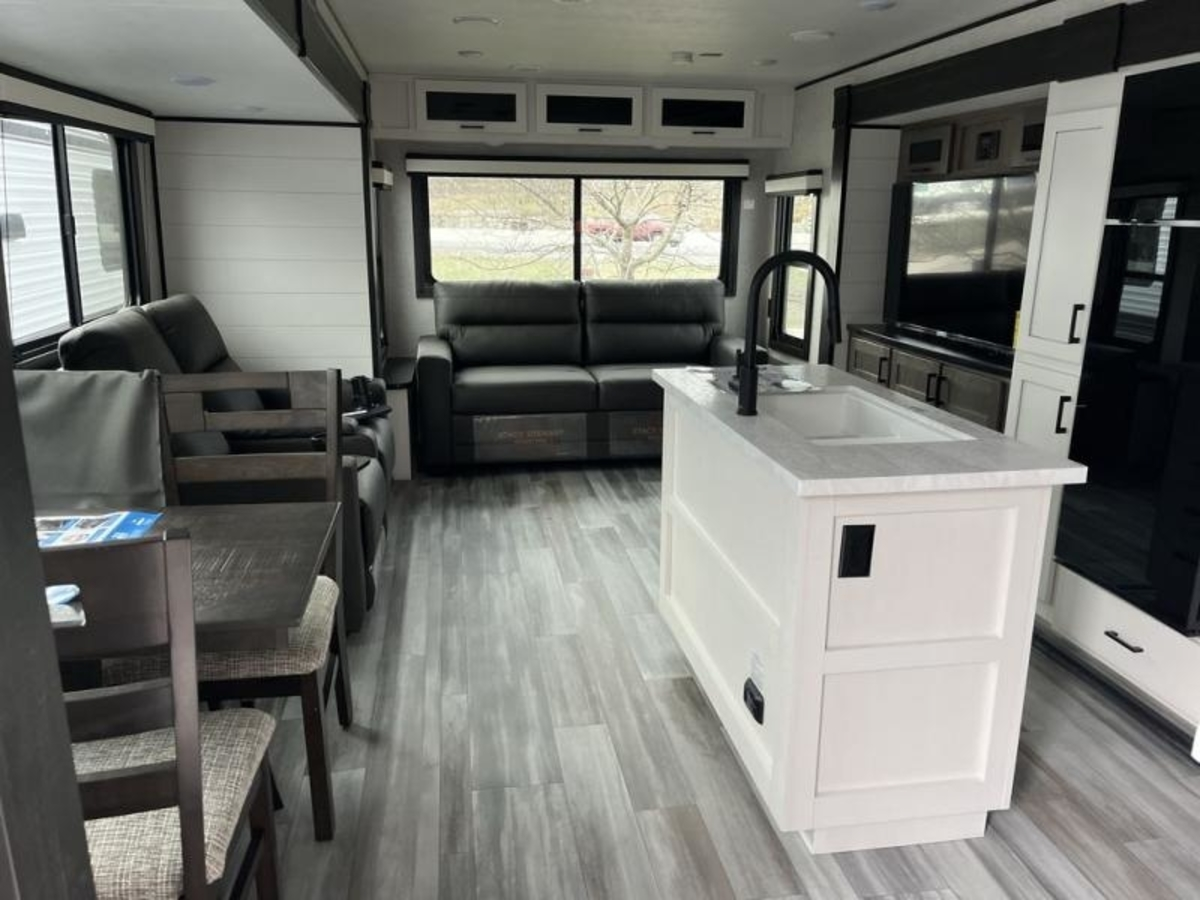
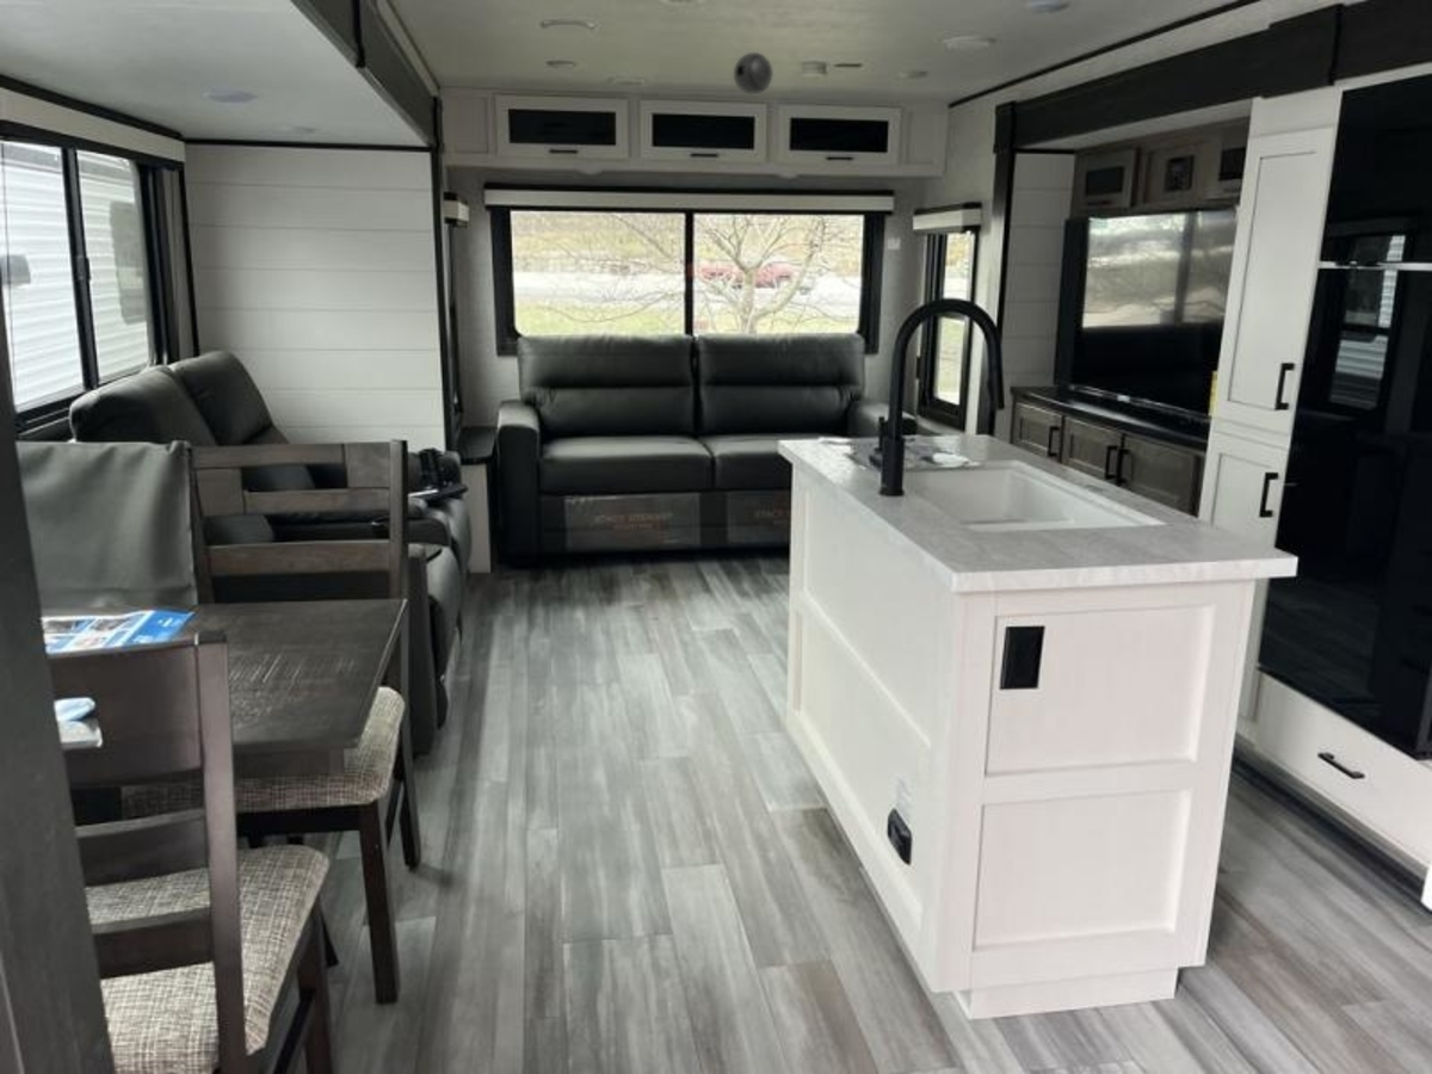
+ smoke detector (753, 73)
